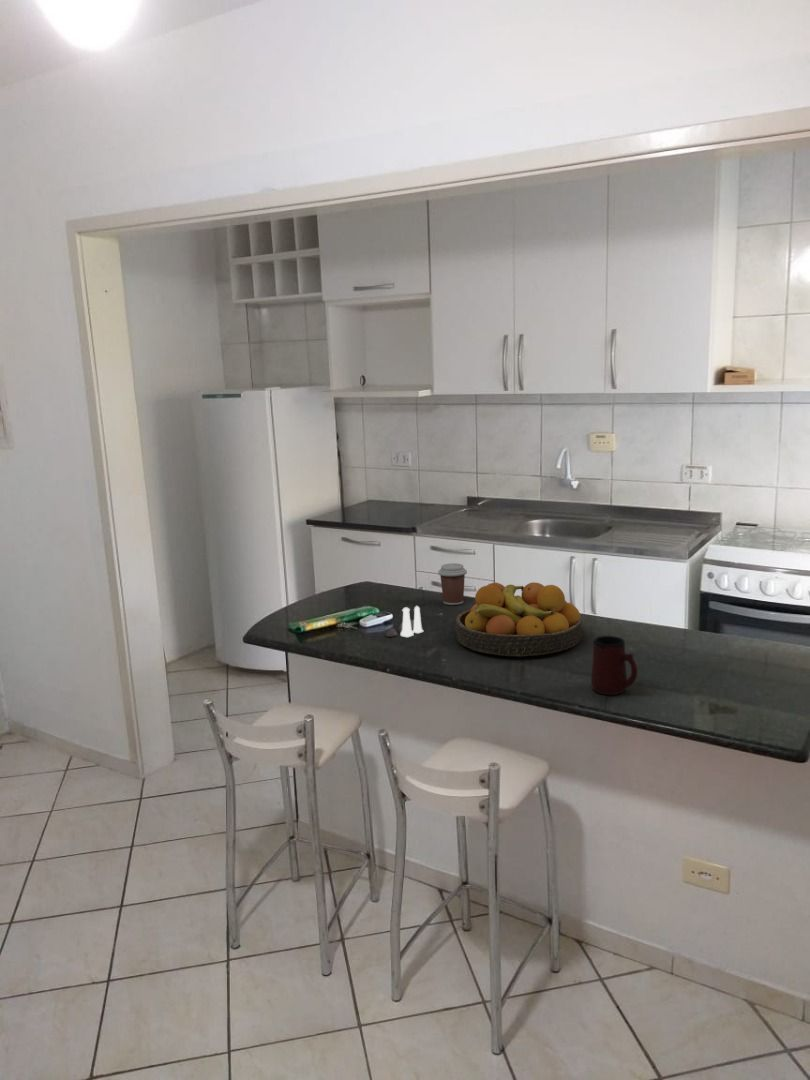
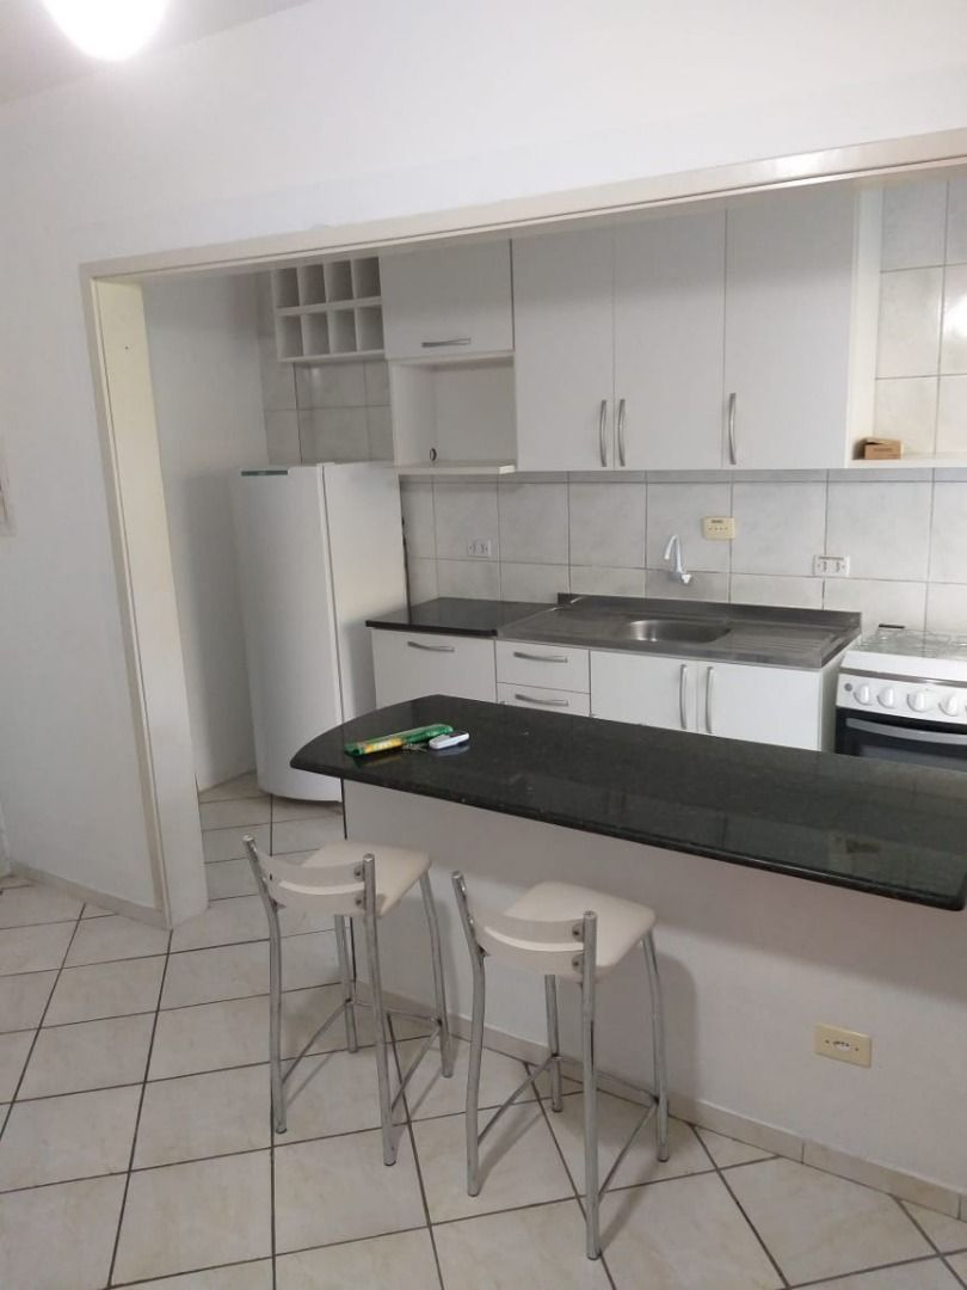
- mug (614, 666)
- coffee cup (452, 584)
- fruit bowl (518, 610)
- salt and pepper shaker set (405, 619)
